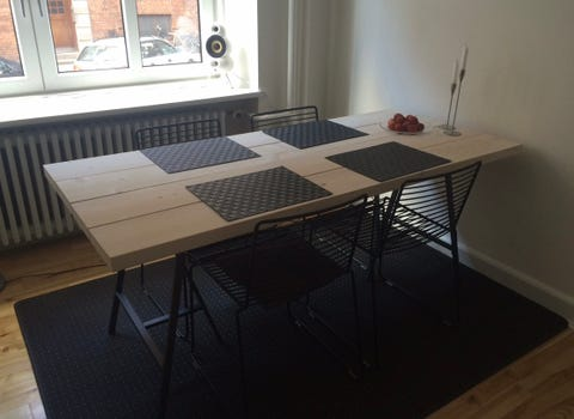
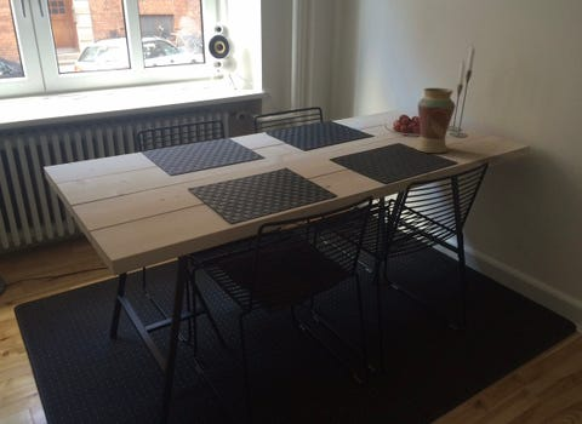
+ vase (434, 120)
